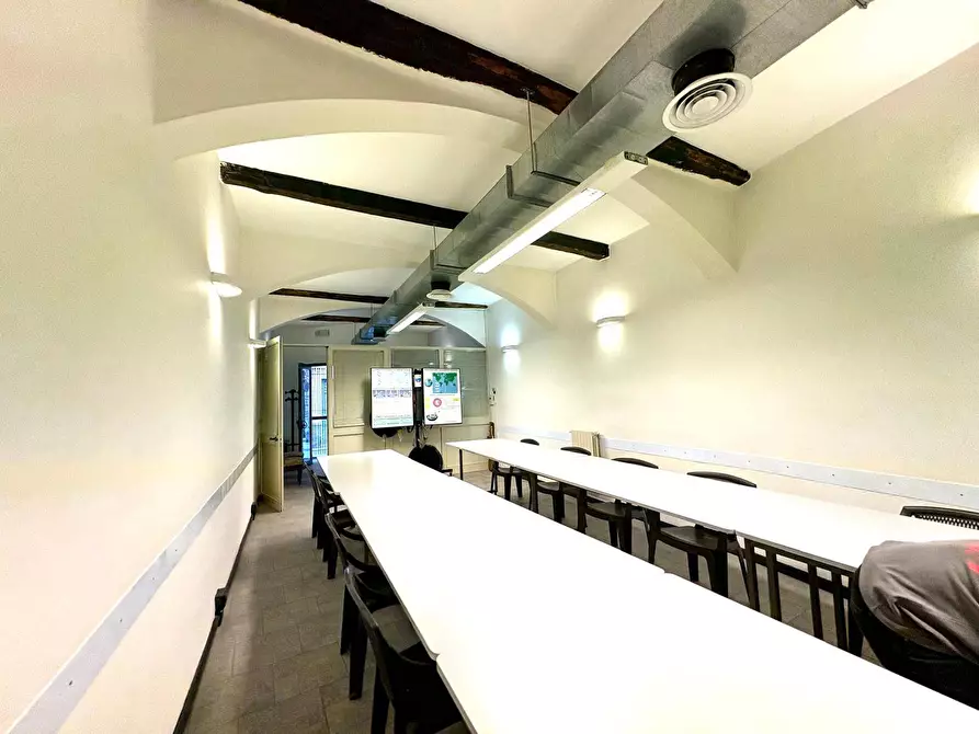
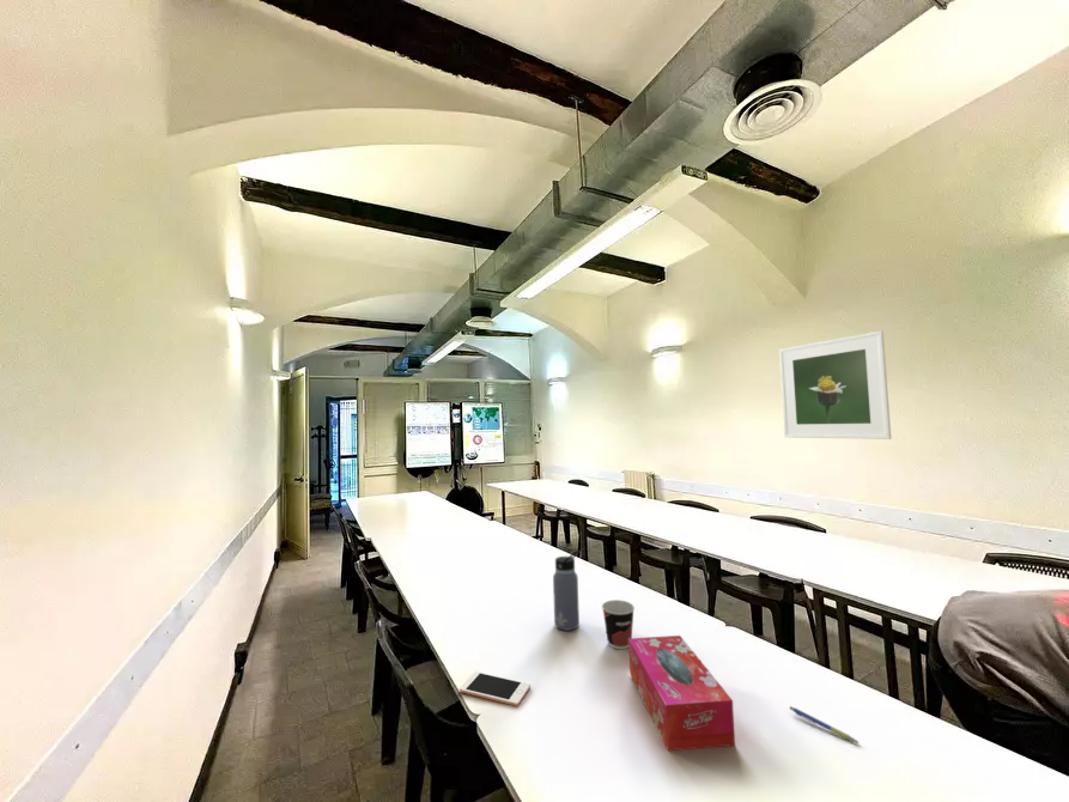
+ water bottle (566, 587)
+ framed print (828, 389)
+ cup (618, 625)
+ cell phone (494, 687)
+ tissue box (674, 685)
+ pen (822, 724)
